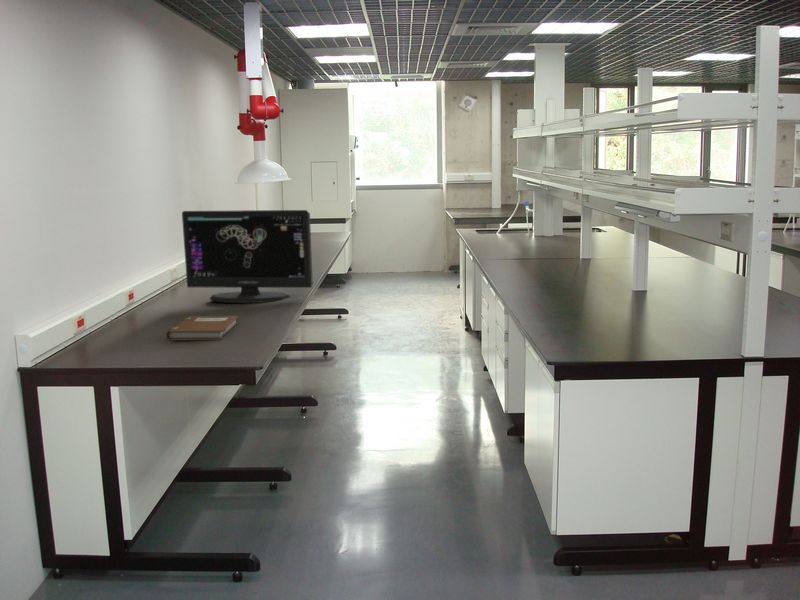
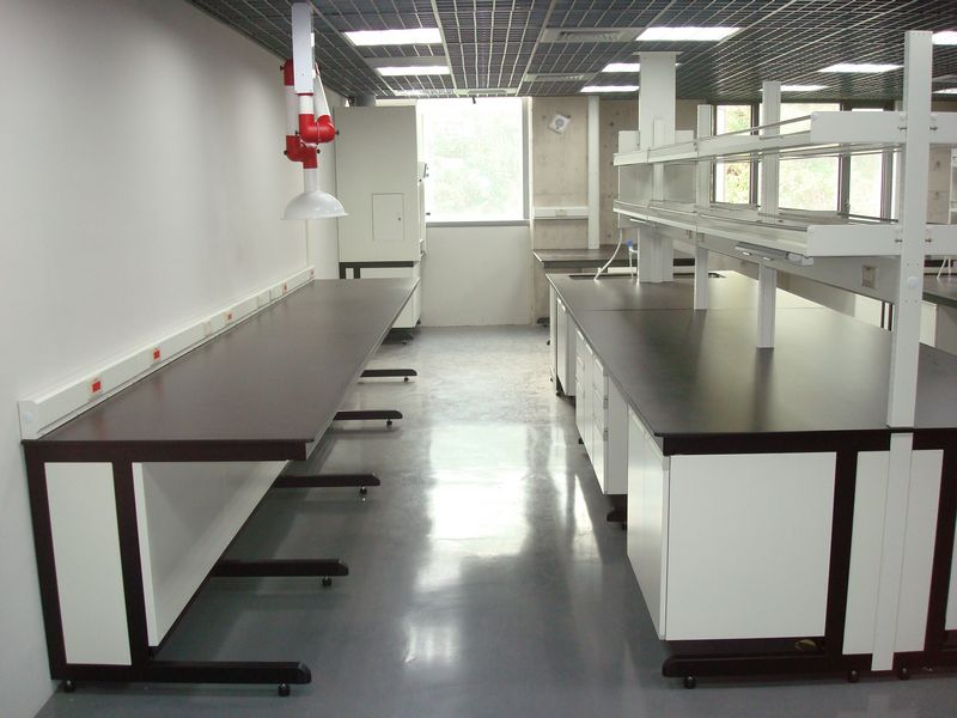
- computer monitor (248, 254)
- notebook (204, 327)
